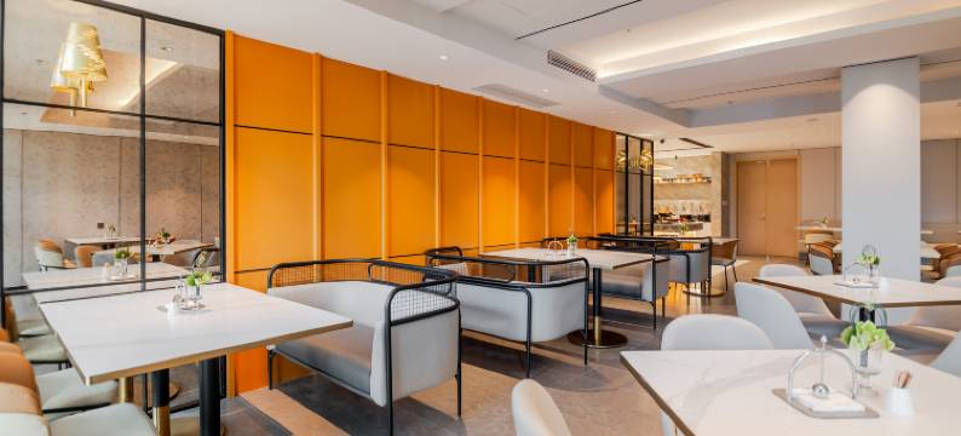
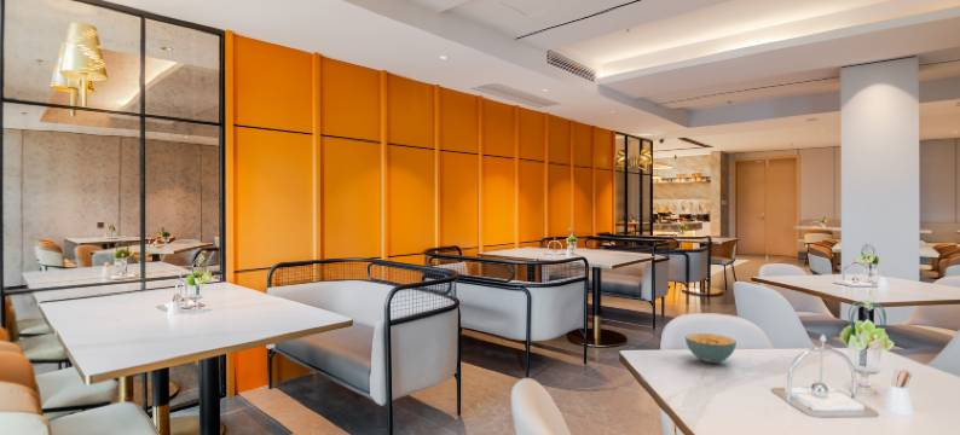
+ cereal bowl (710, 349)
